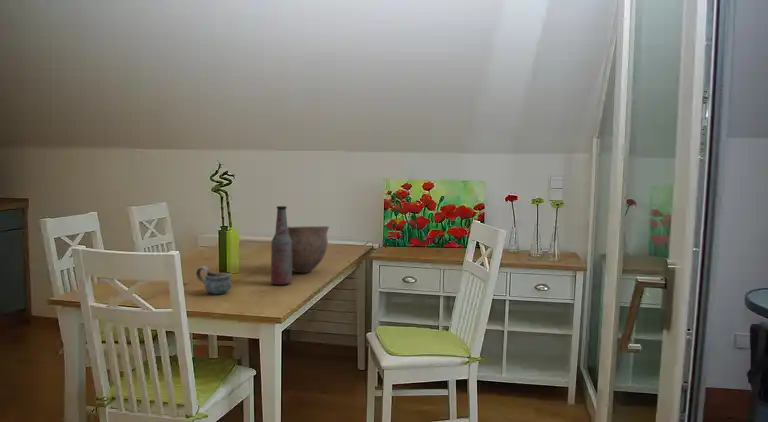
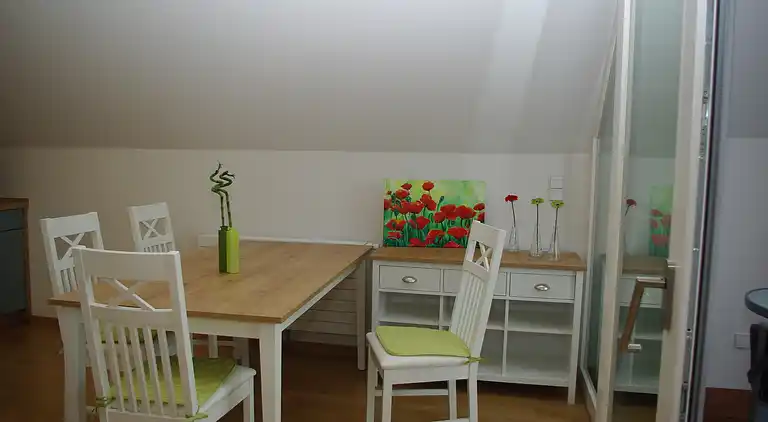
- bowl (302, 247)
- bottle (281, 245)
- mug (213, 279)
